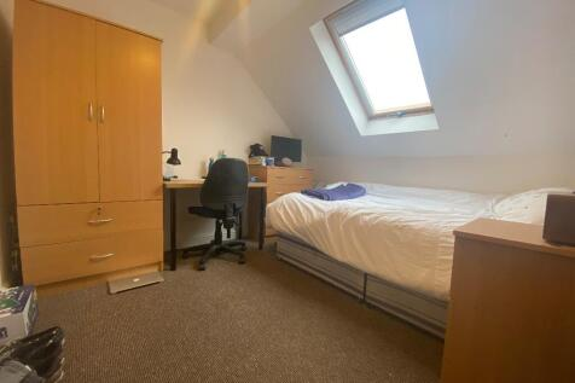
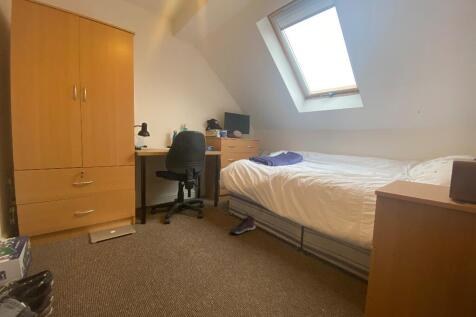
+ sneaker (242, 222)
